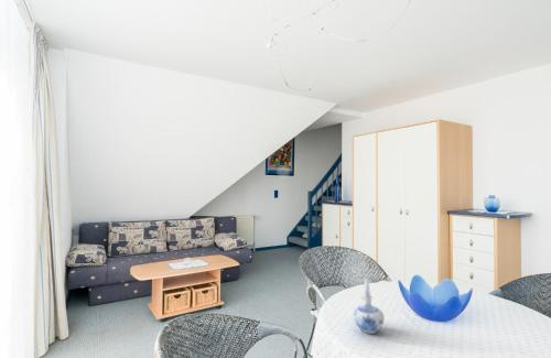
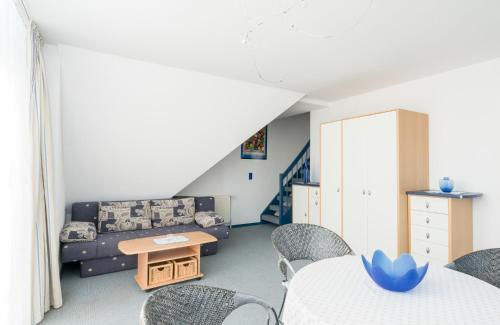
- ceramic pitcher (368, 305)
